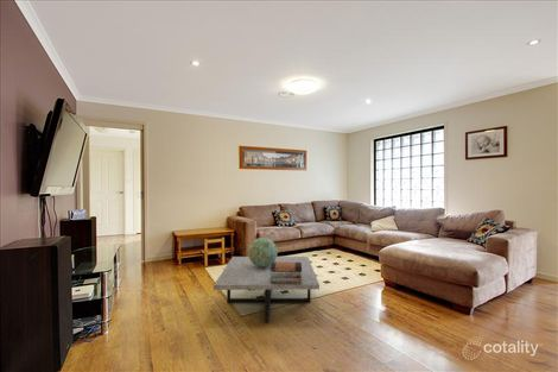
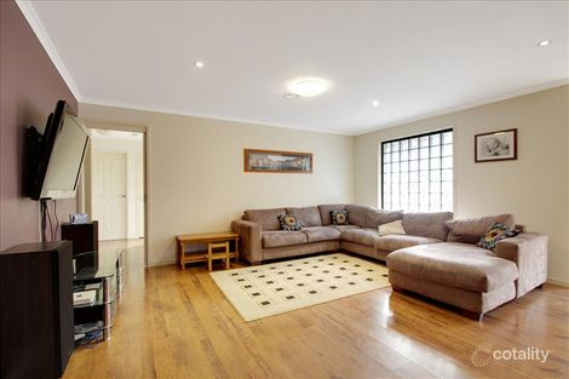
- book stack (285, 272)
- decorative globe (262, 252)
- coffee table (268, 284)
